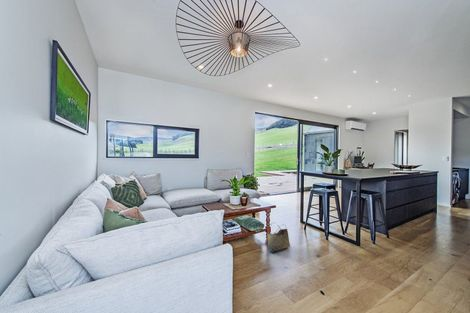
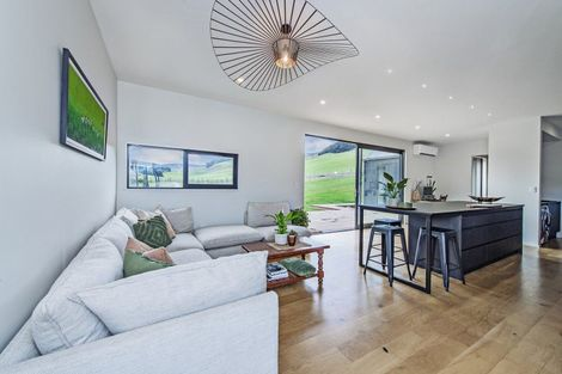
- basket (277, 235)
